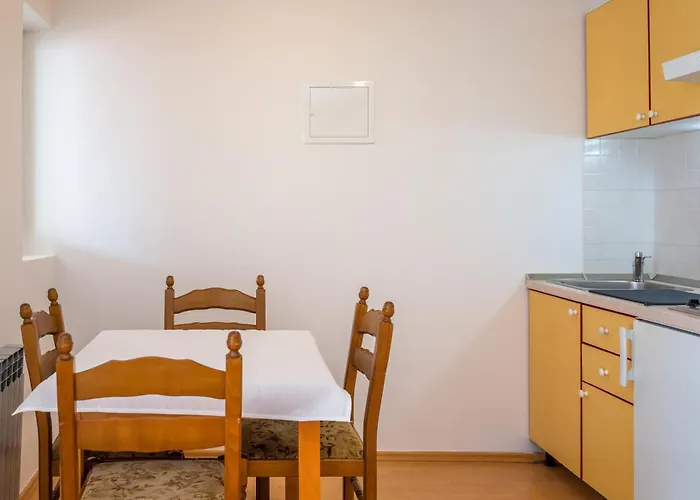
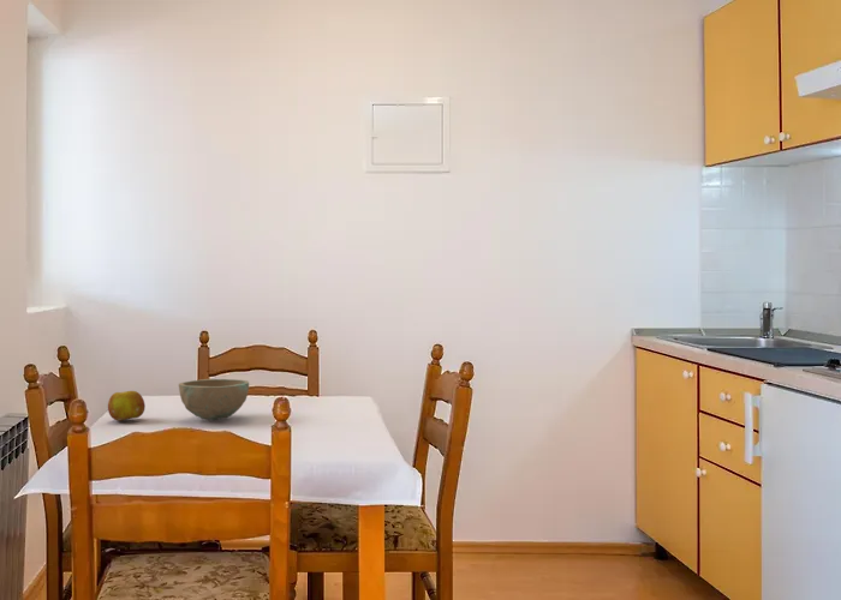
+ fruit (126, 406)
+ bowl (214, 401)
